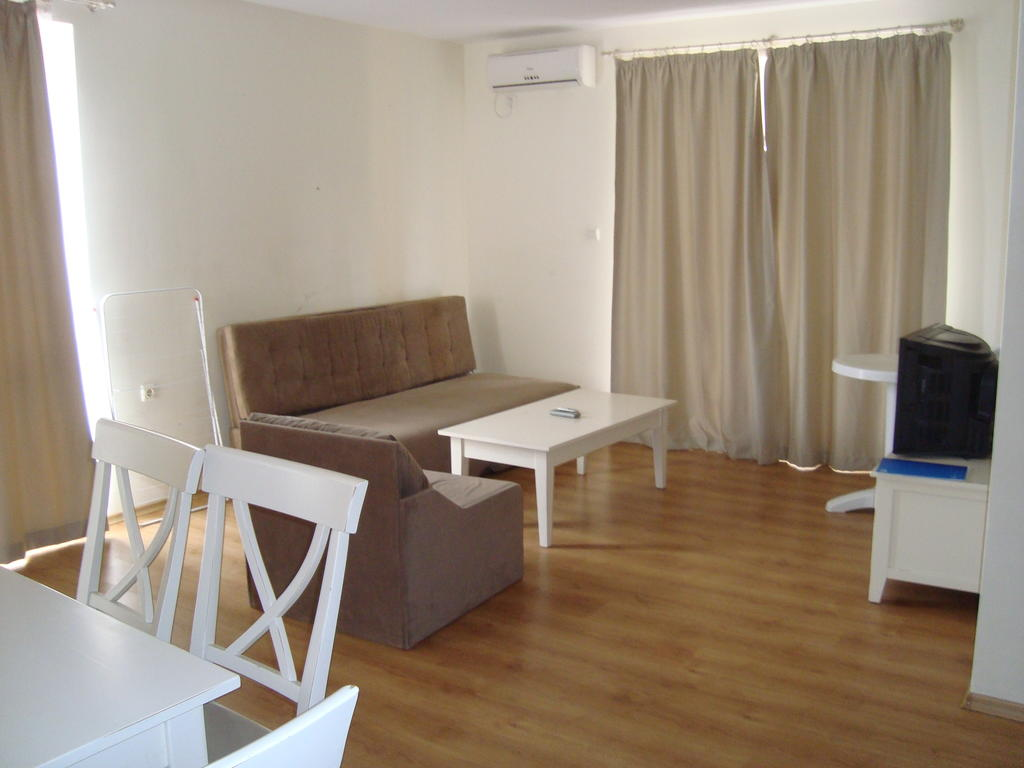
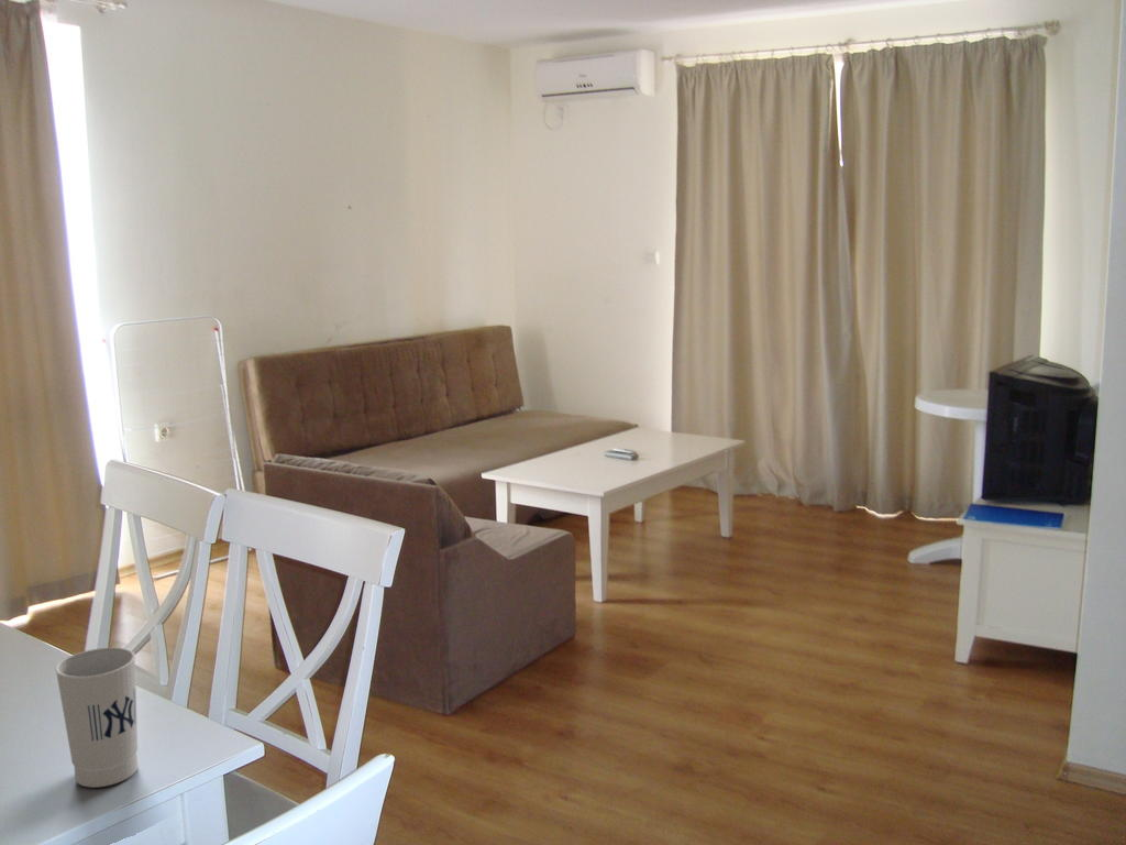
+ cup (101, 717)
